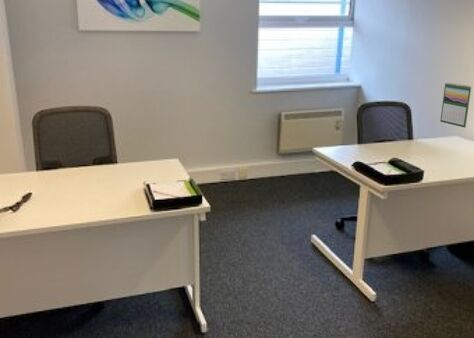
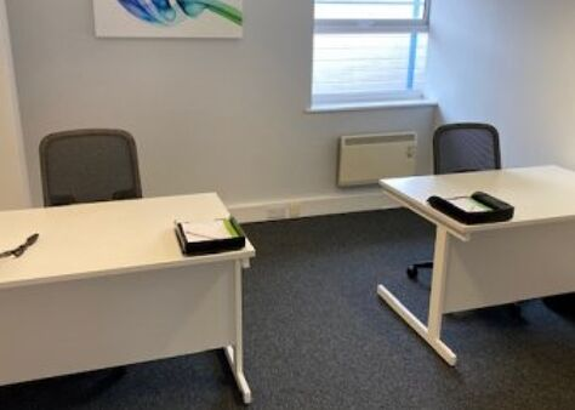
- calendar (455, 104)
